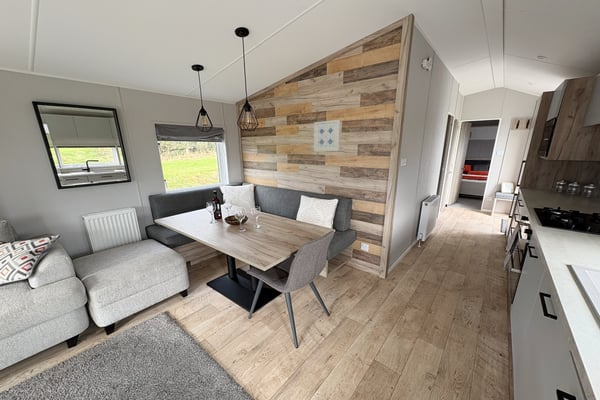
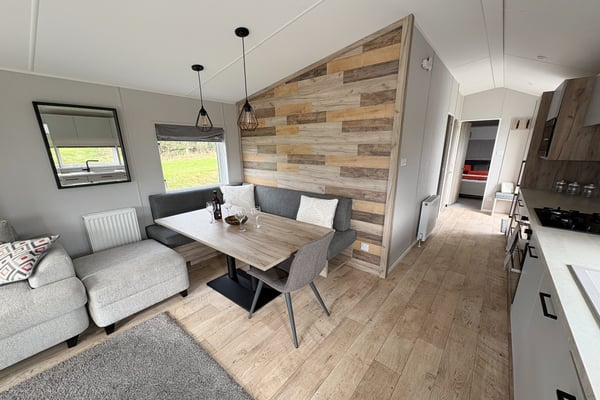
- wall art (326, 136)
